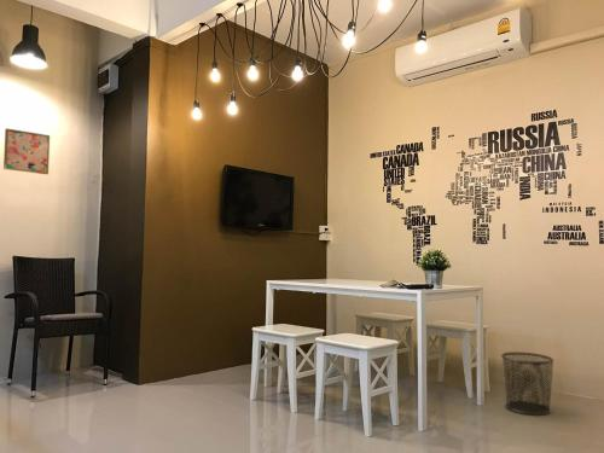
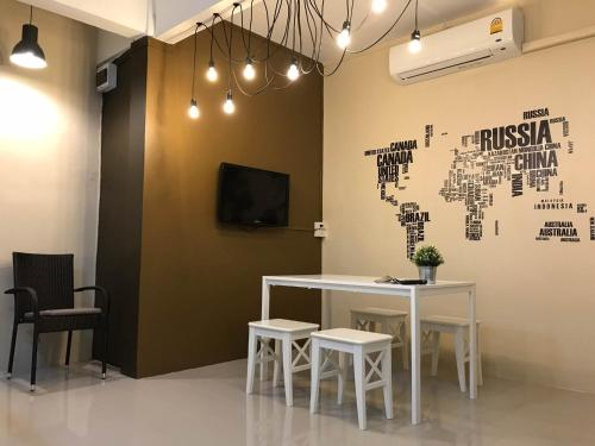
- wall art (27, 151)
- waste bin (527, 382)
